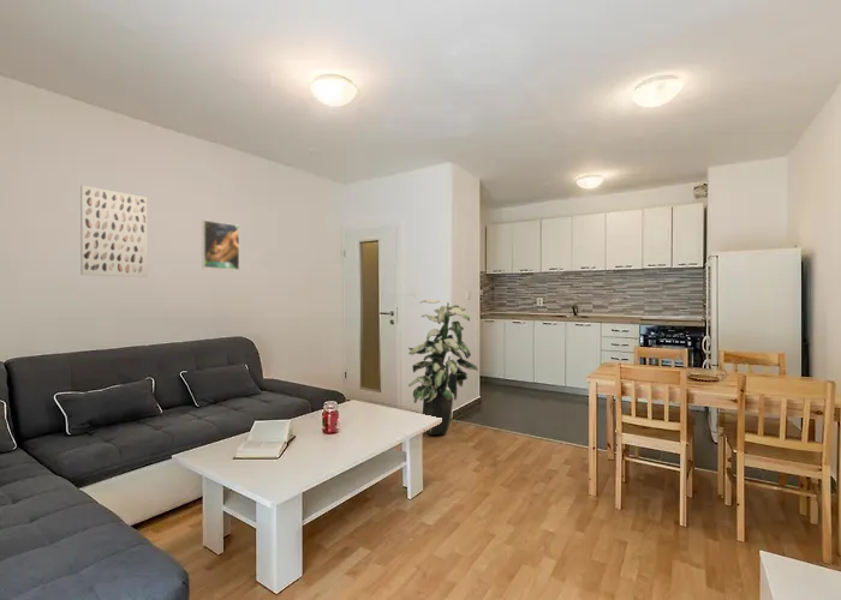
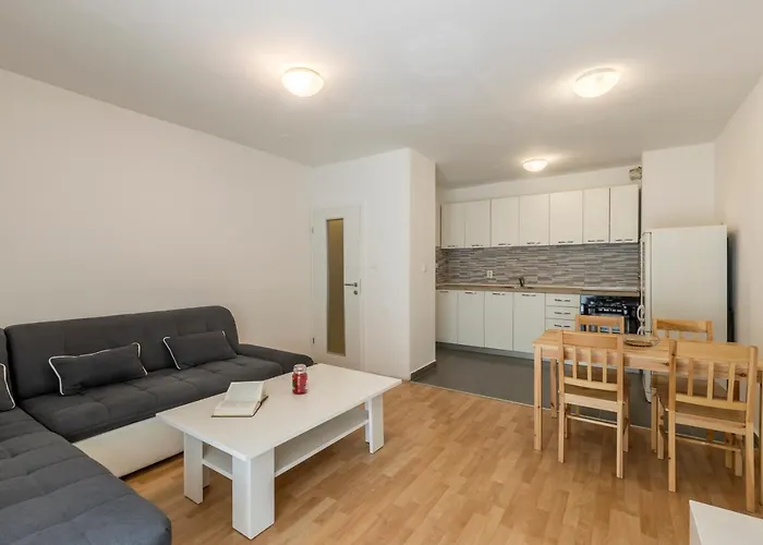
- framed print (221, 246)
- wall art (115, 233)
- indoor plant (439, 365)
